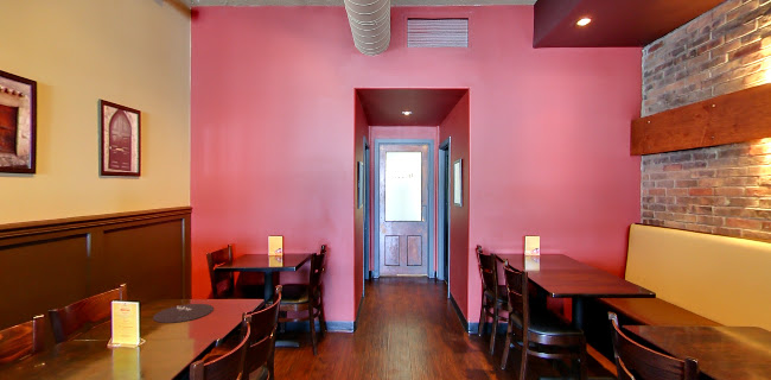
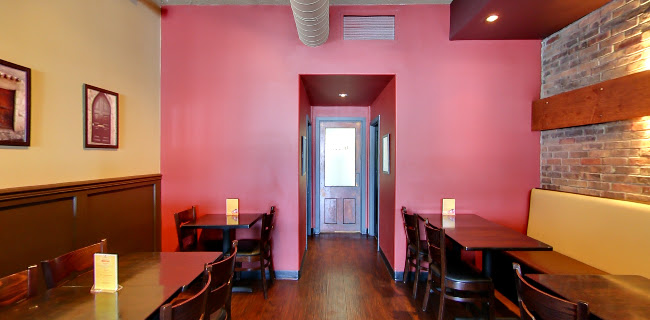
- plate (184, 309)
